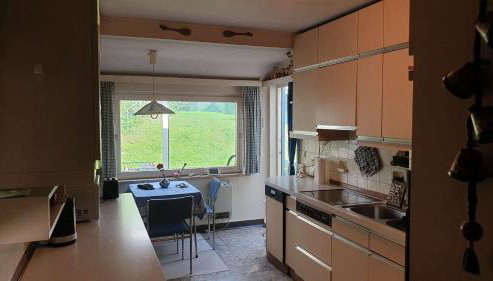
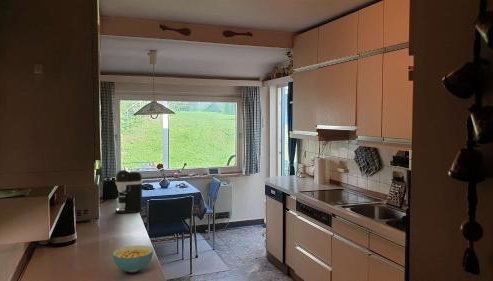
+ cereal bowl (133, 260)
+ coffee maker (129, 190)
